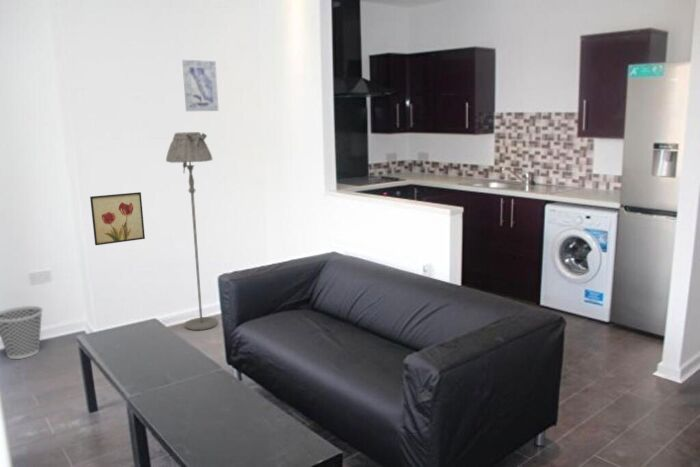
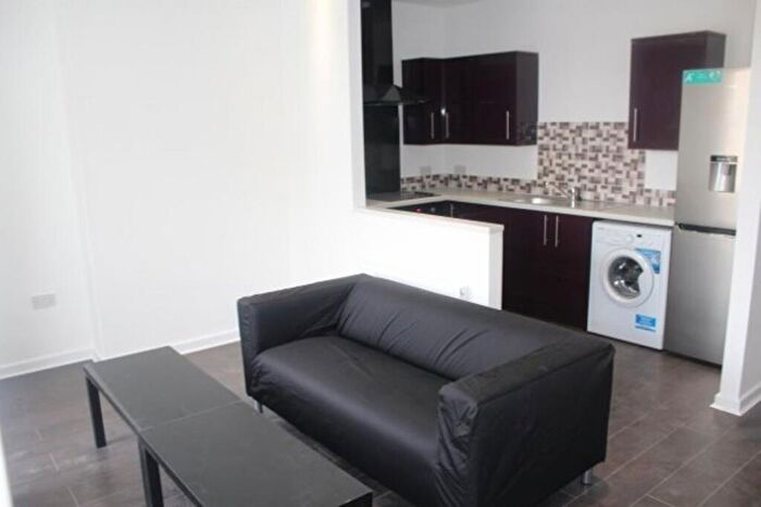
- floor lamp (194, 231)
- wastebasket (20, 333)
- wall art (118, 218)
- wall art (200, 86)
